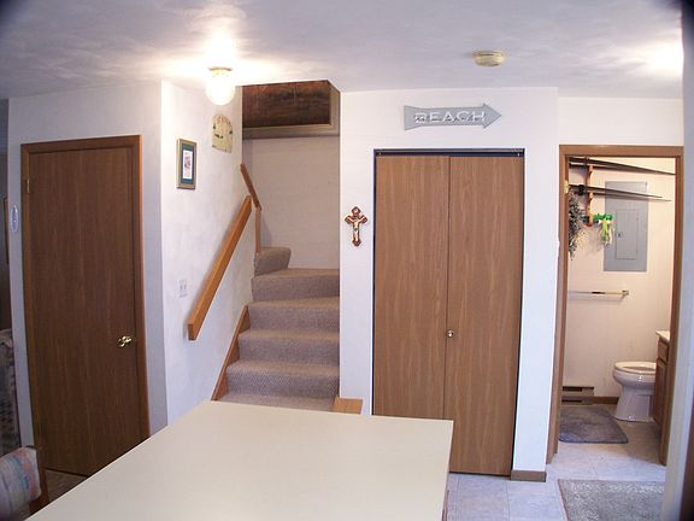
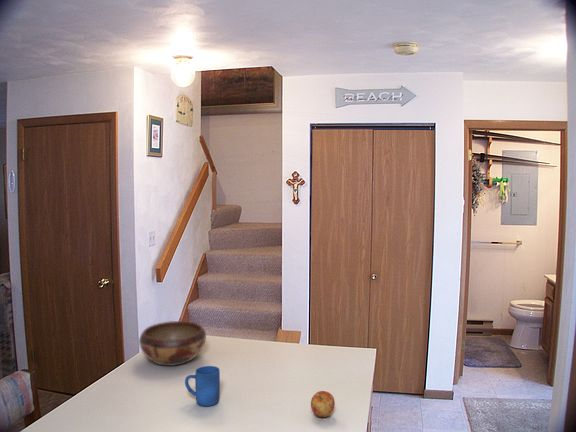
+ decorative bowl (173, 344)
+ mug (202, 386)
+ apple (322, 404)
